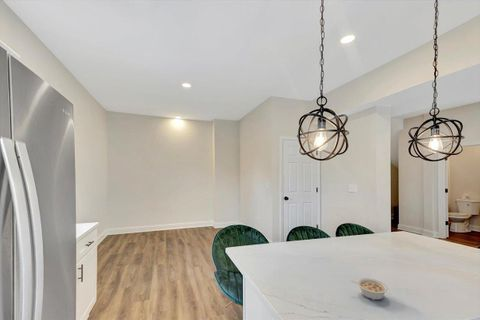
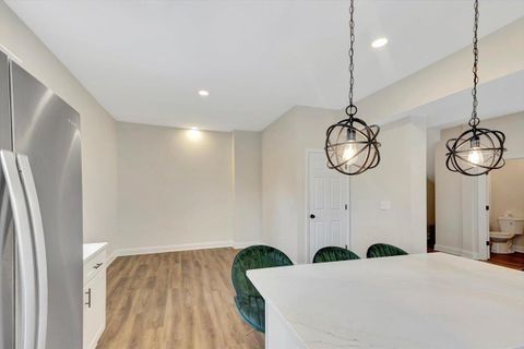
- legume (371, 289)
